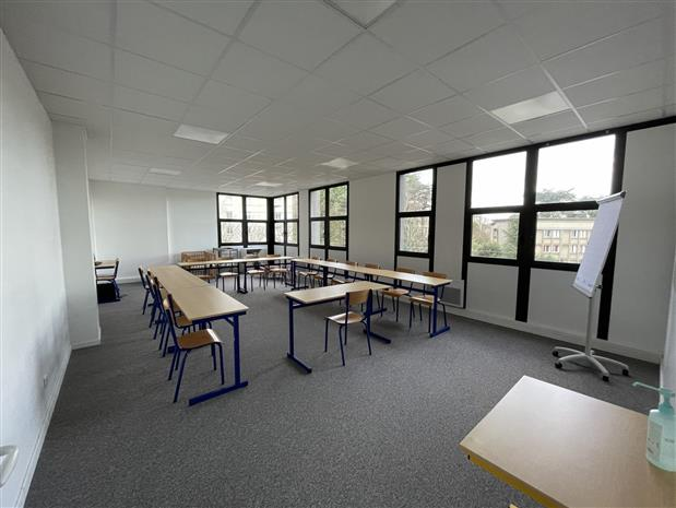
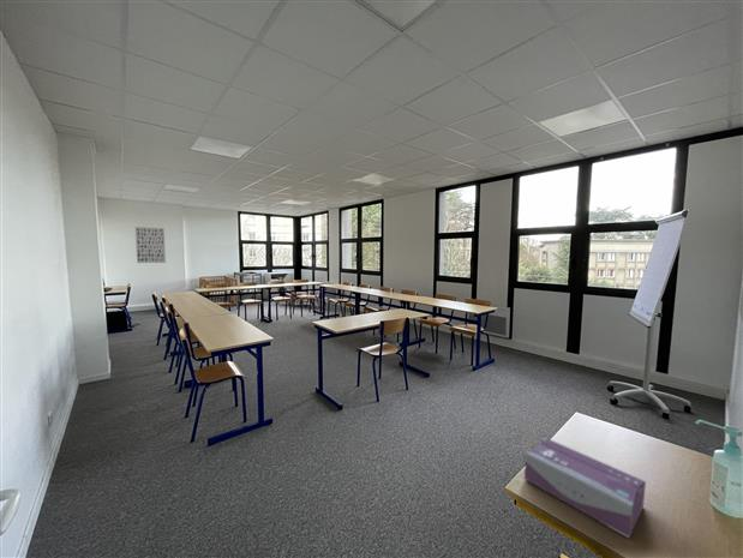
+ wall art (150, 245)
+ tissue box (581, 479)
